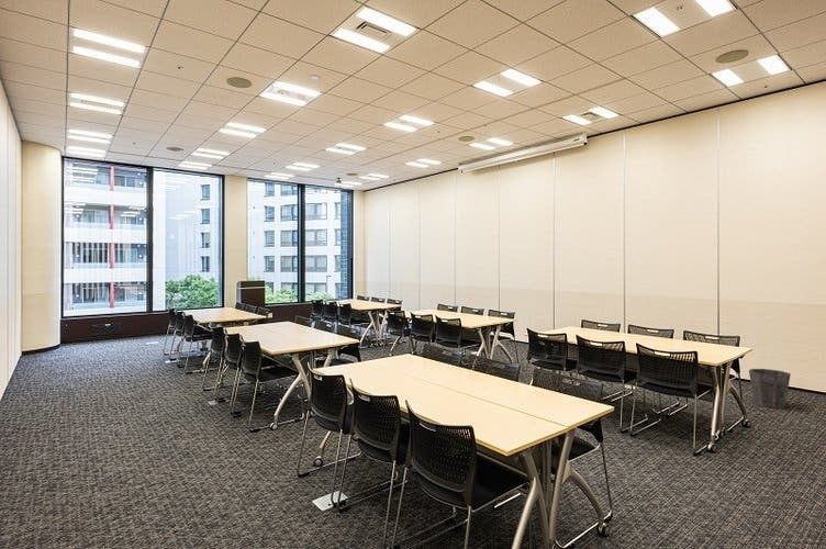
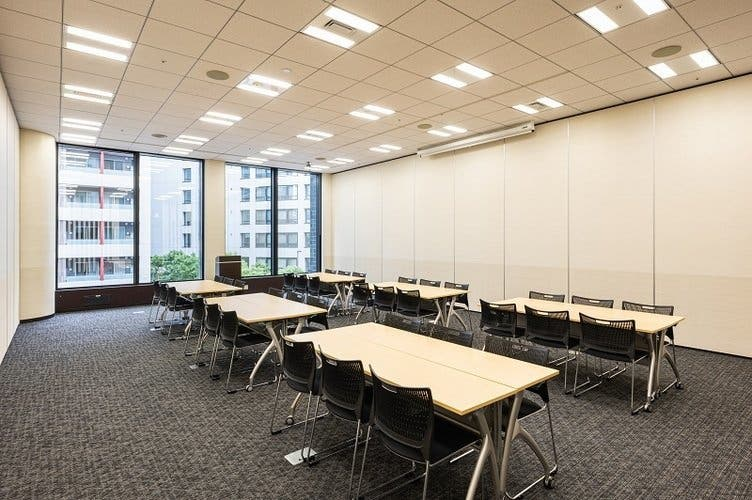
- waste bin (769, 388)
